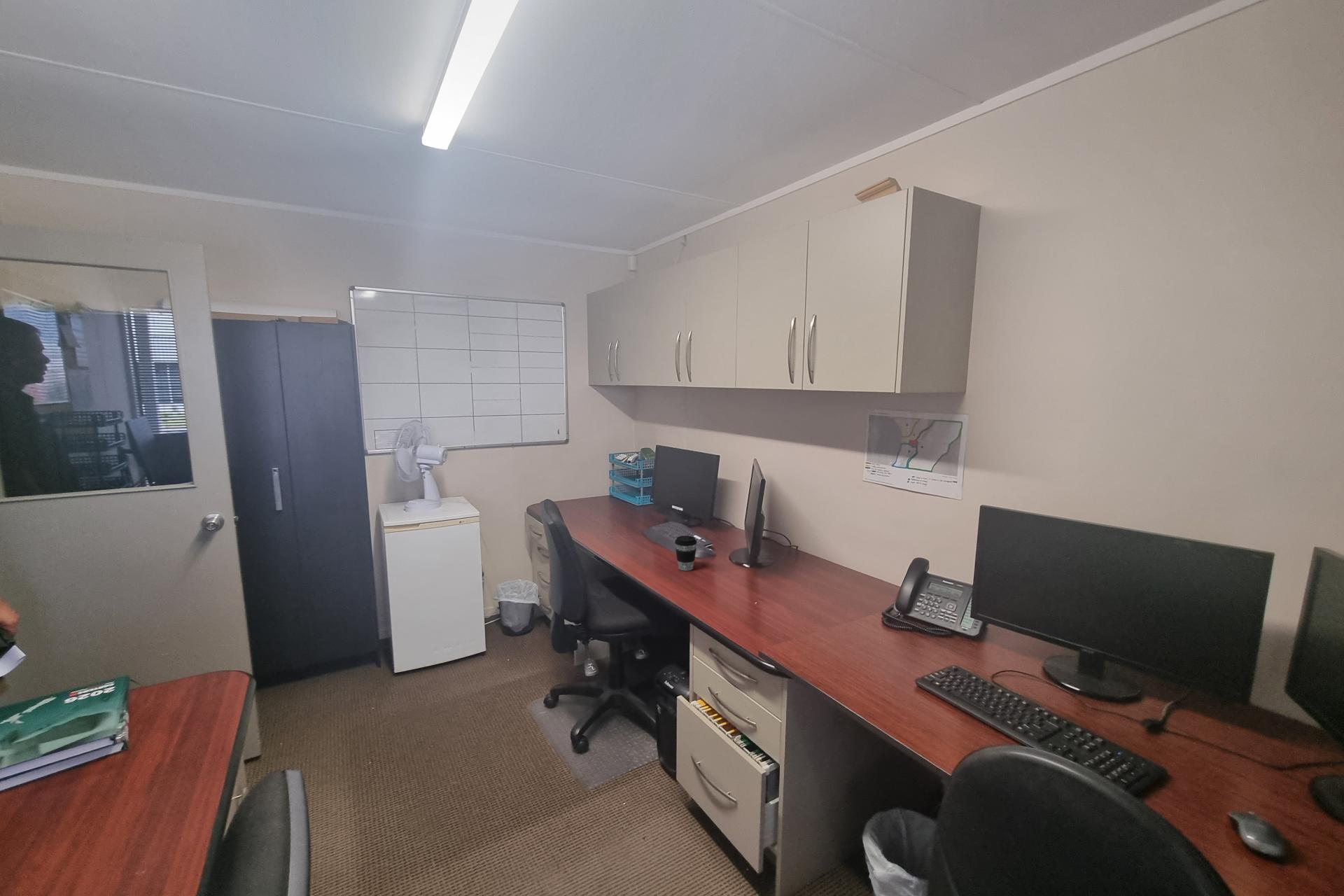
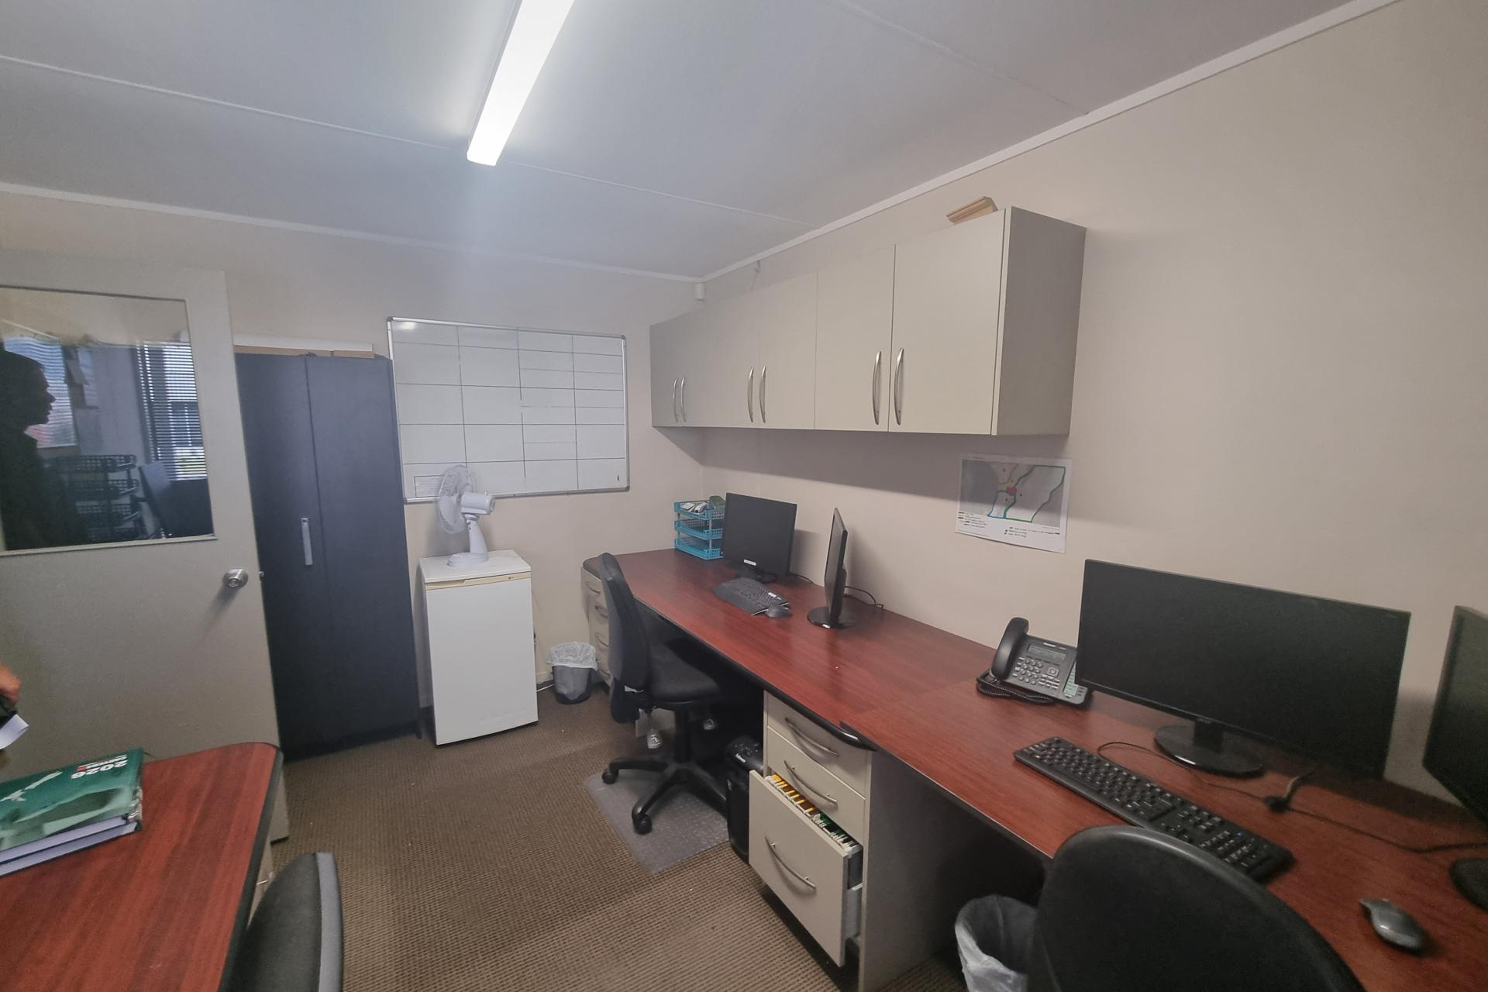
- coffee cup (685, 553)
